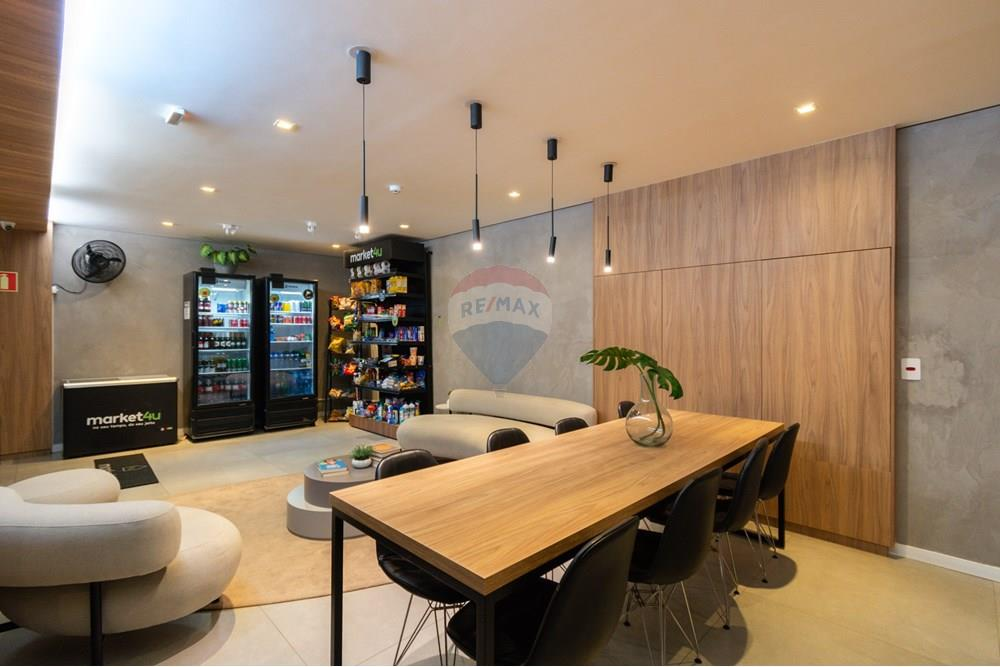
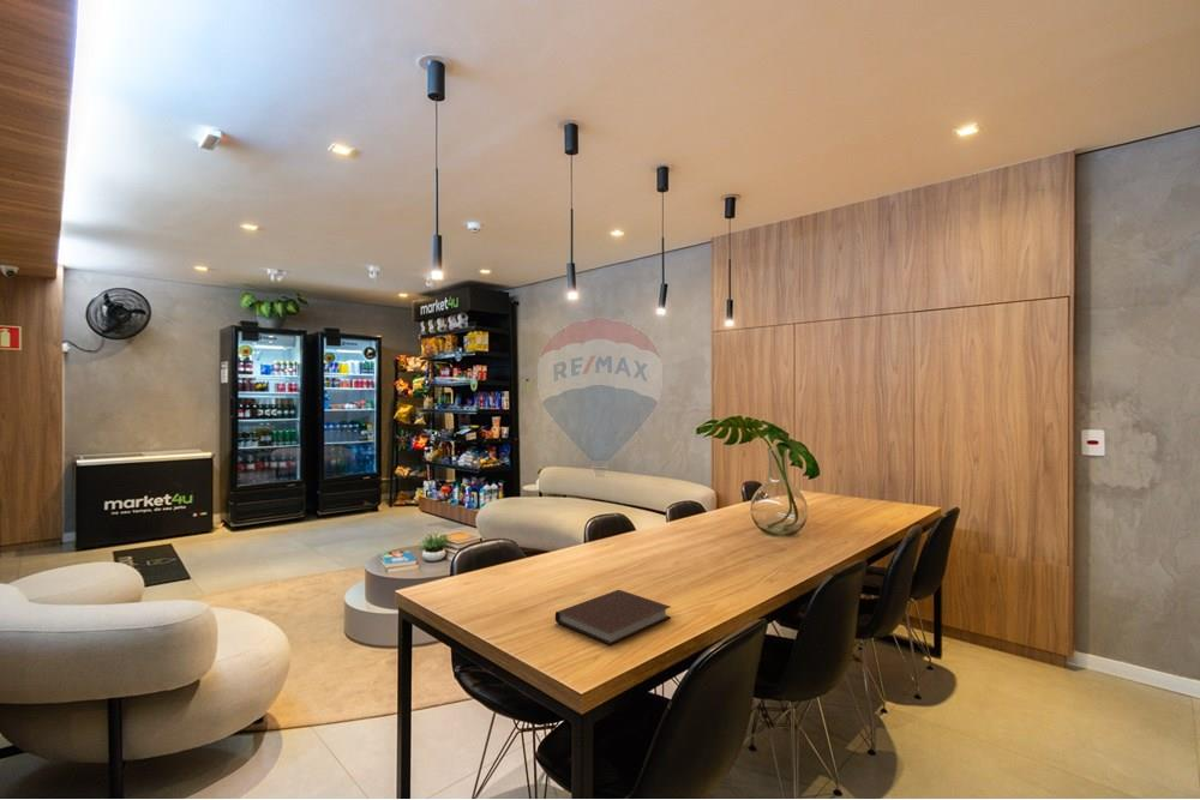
+ notebook (613, 614)
